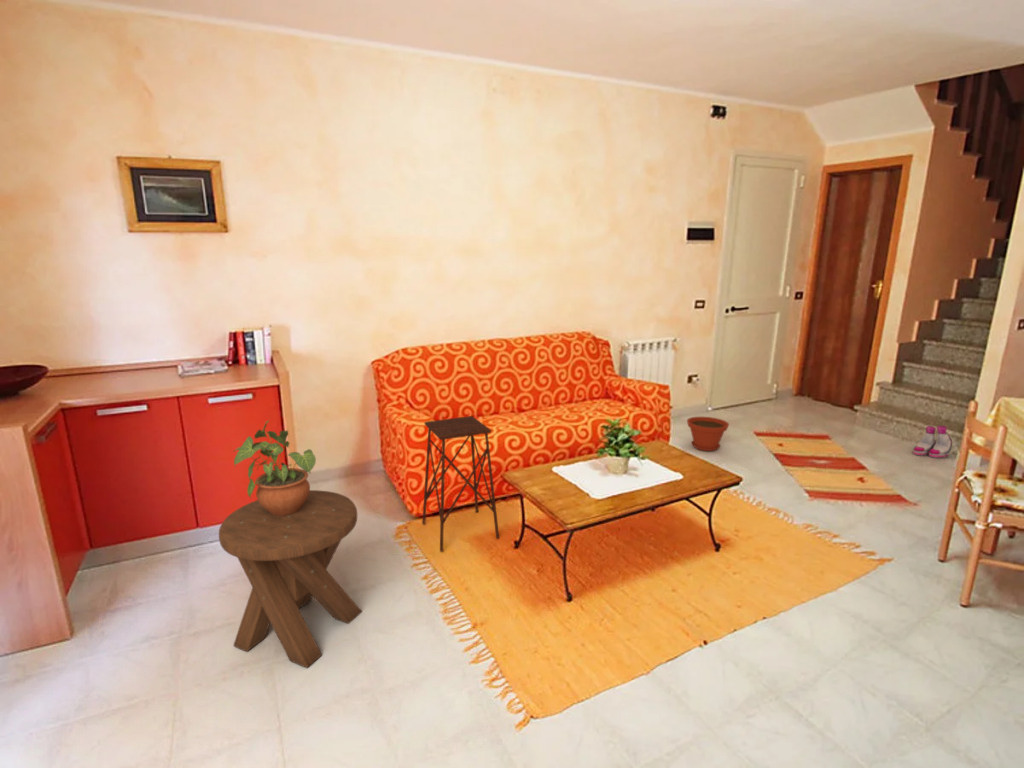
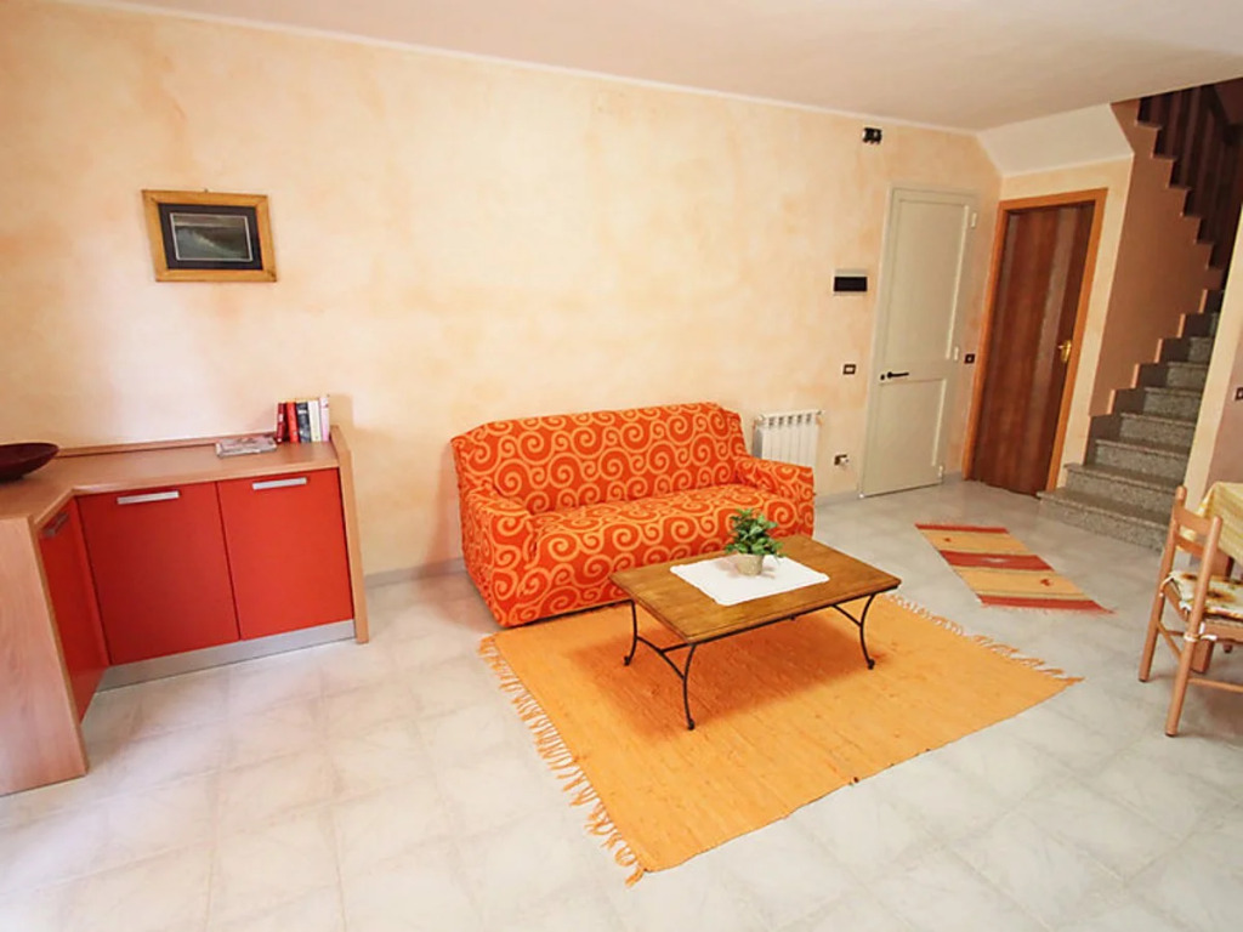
- potted plant (275, 466)
- music stool (296, 573)
- plant pot (706, 435)
- side table (461, 476)
- boots (933, 439)
